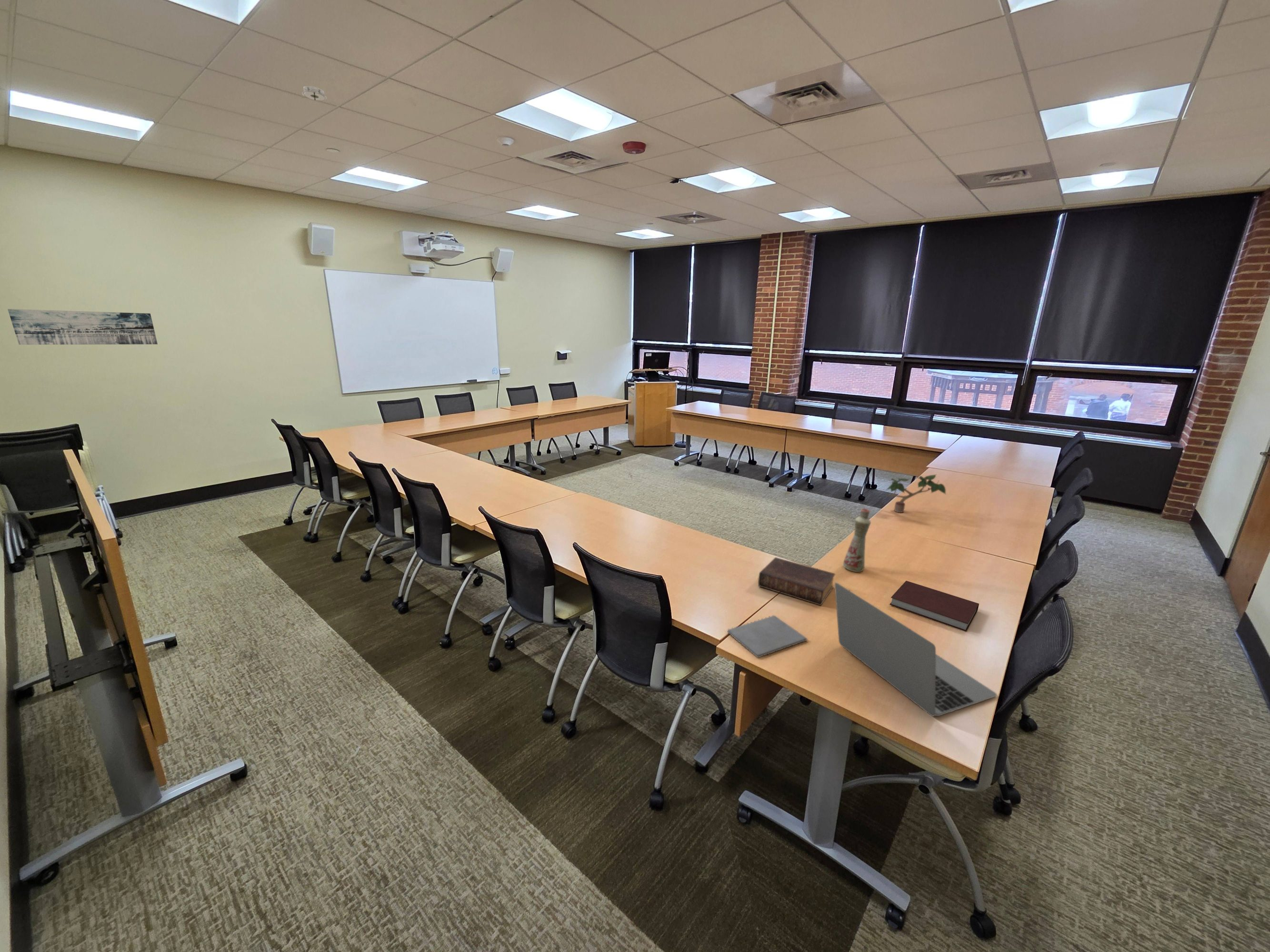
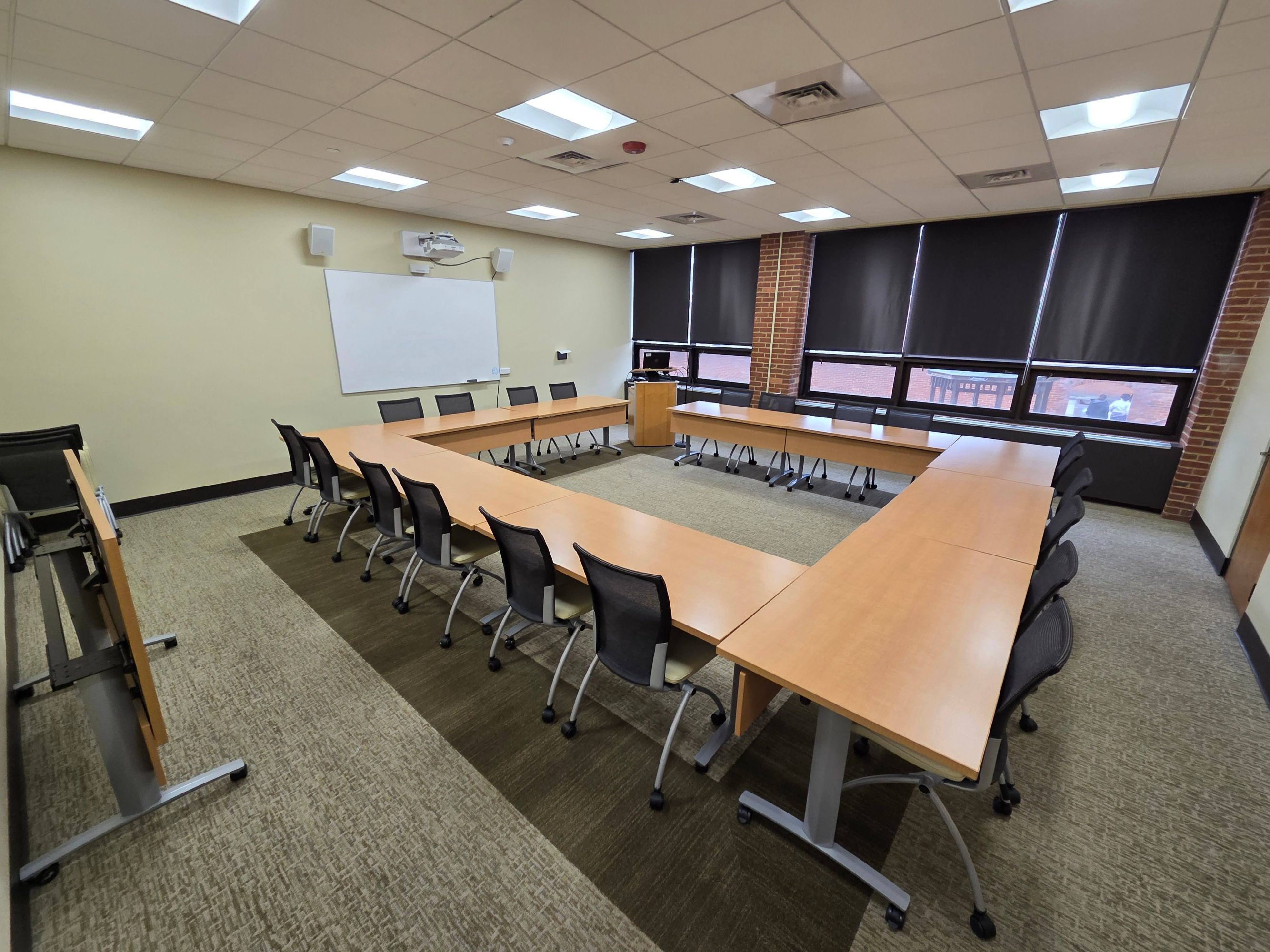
- potted plant (916, 494)
- laptop (912, 636)
- book (796, 580)
- bottle (858, 539)
- notepad (766, 635)
- wall art (88, 328)
- notebook (934, 604)
- smoke detector (313, 93)
